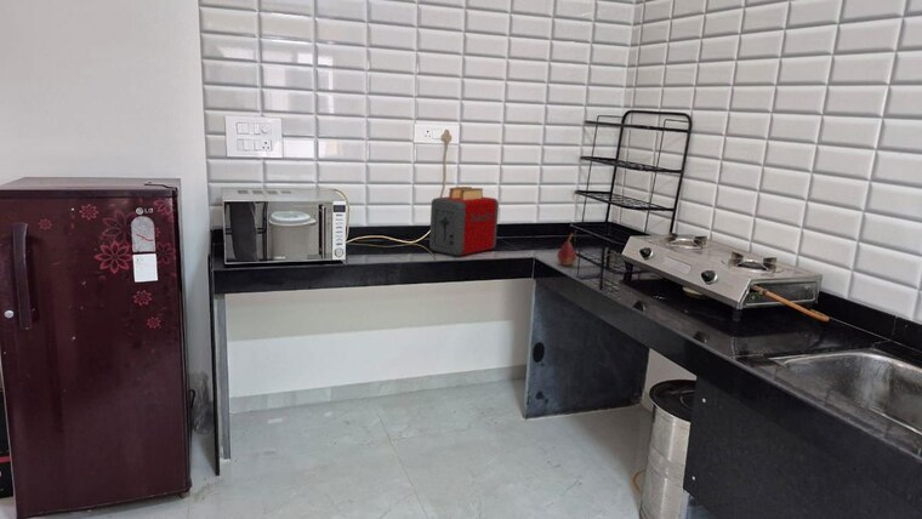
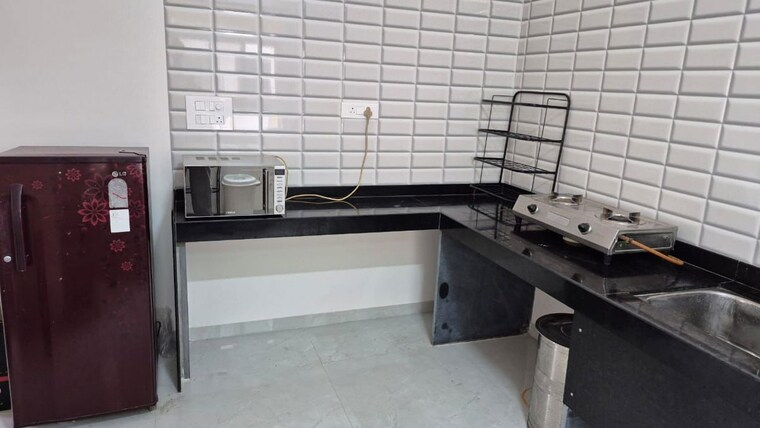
- toaster (463, 218)
- fruit (567, 249)
